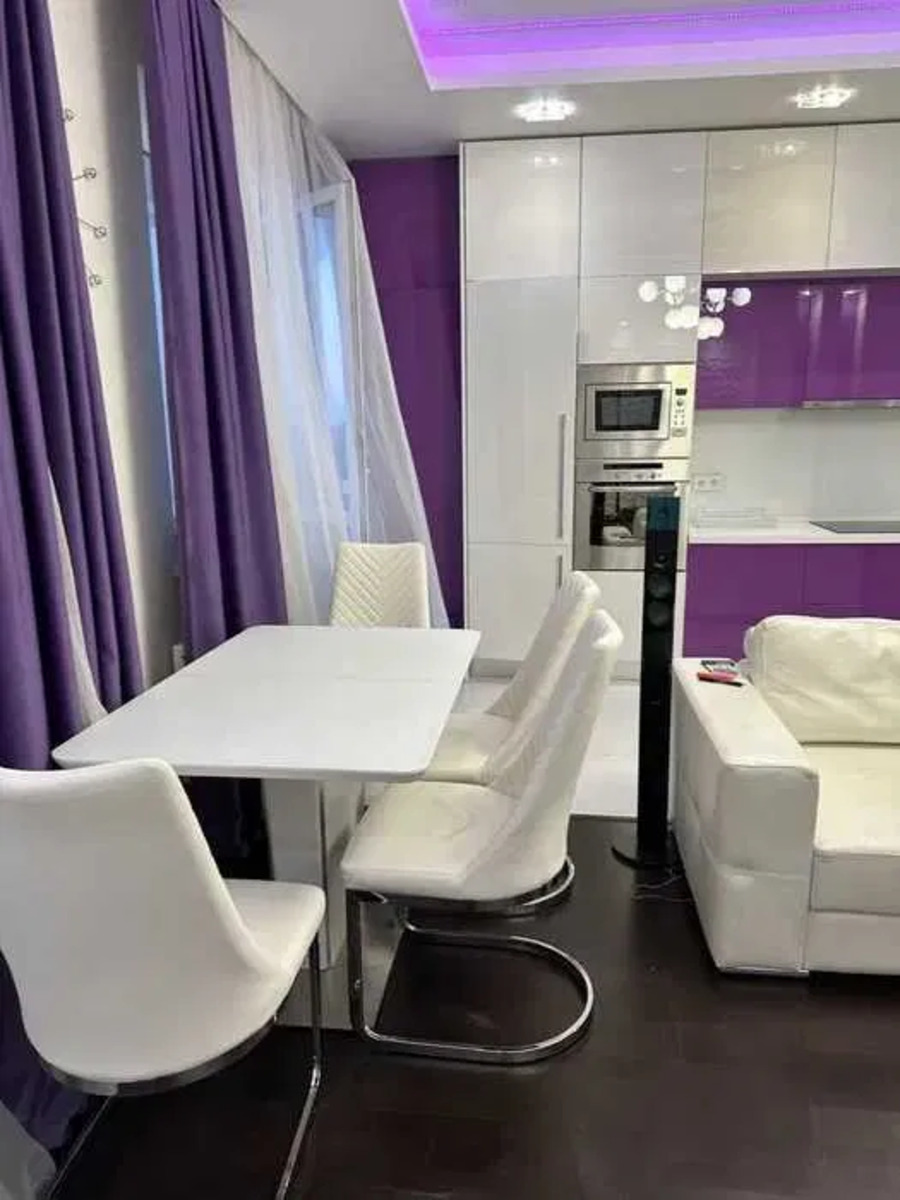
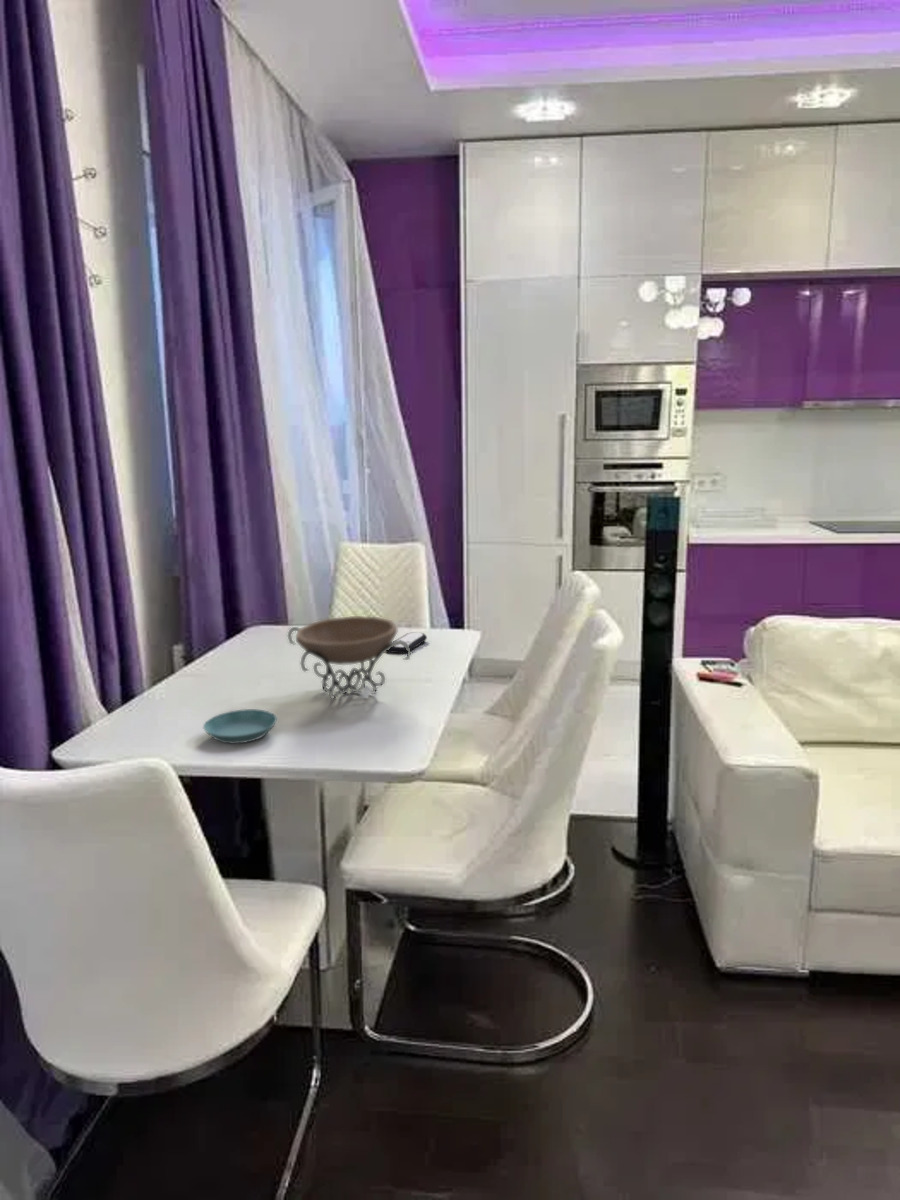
+ remote control (407, 642)
+ saucer (240, 727)
+ decorative bowl (347, 660)
